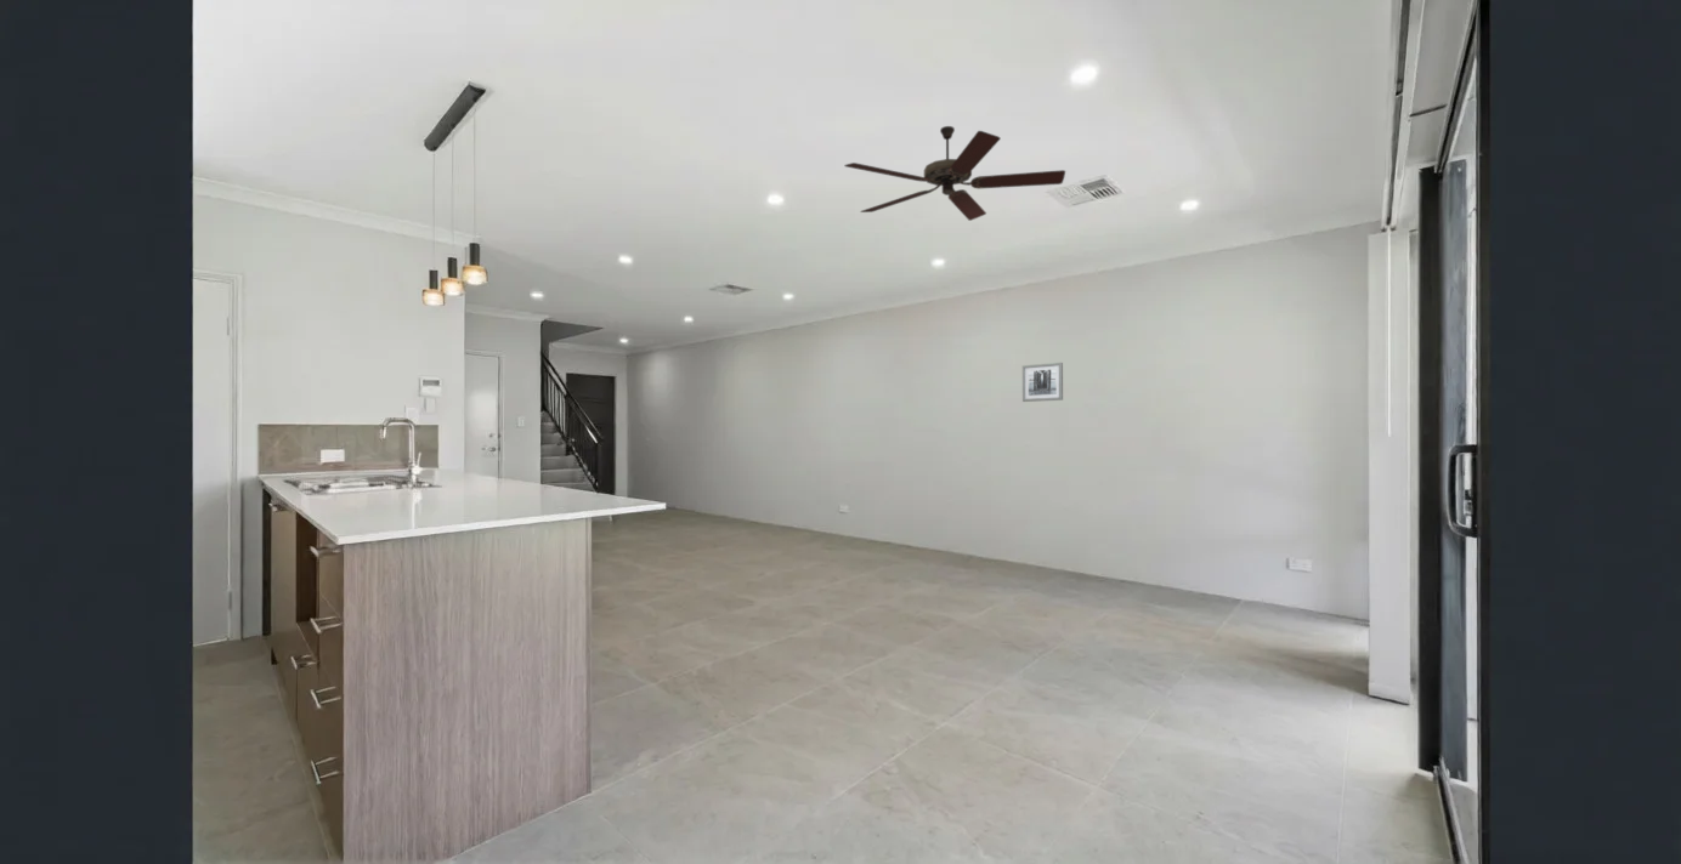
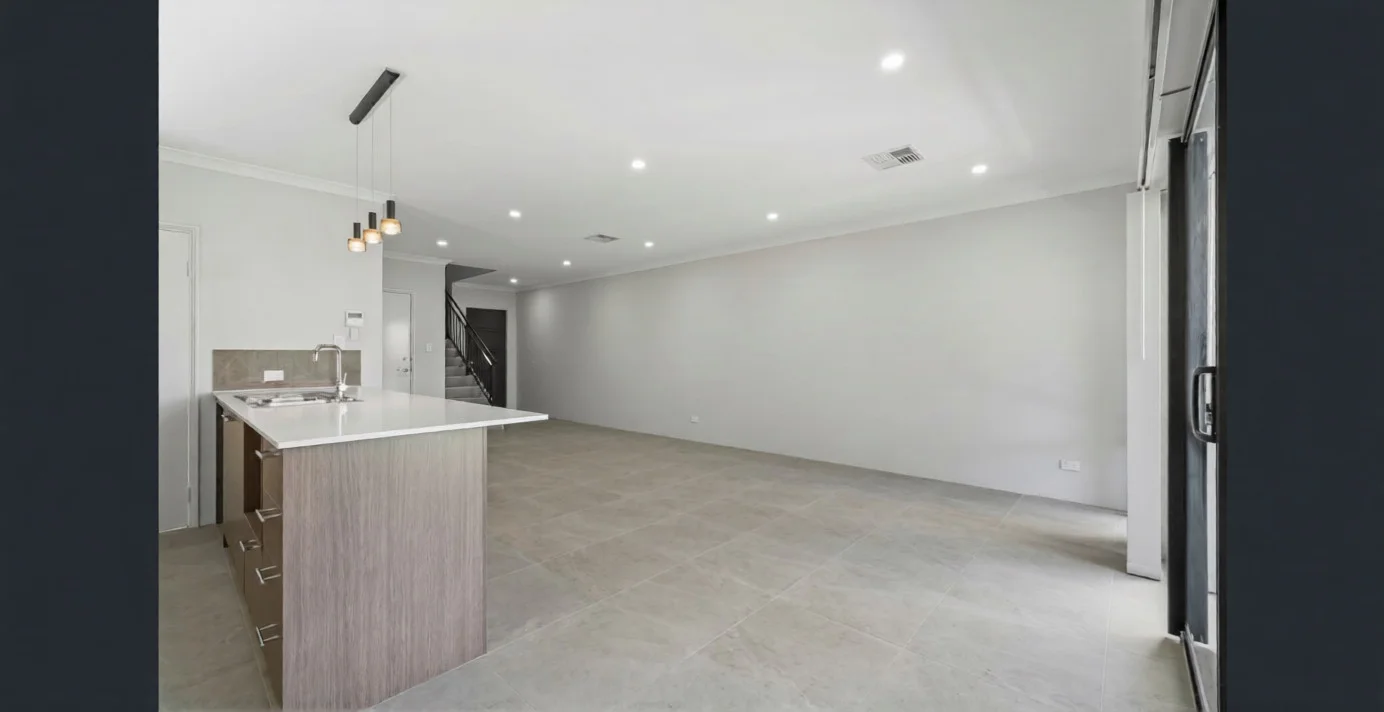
- ceiling fan (955, 160)
- wall art (1042, 382)
